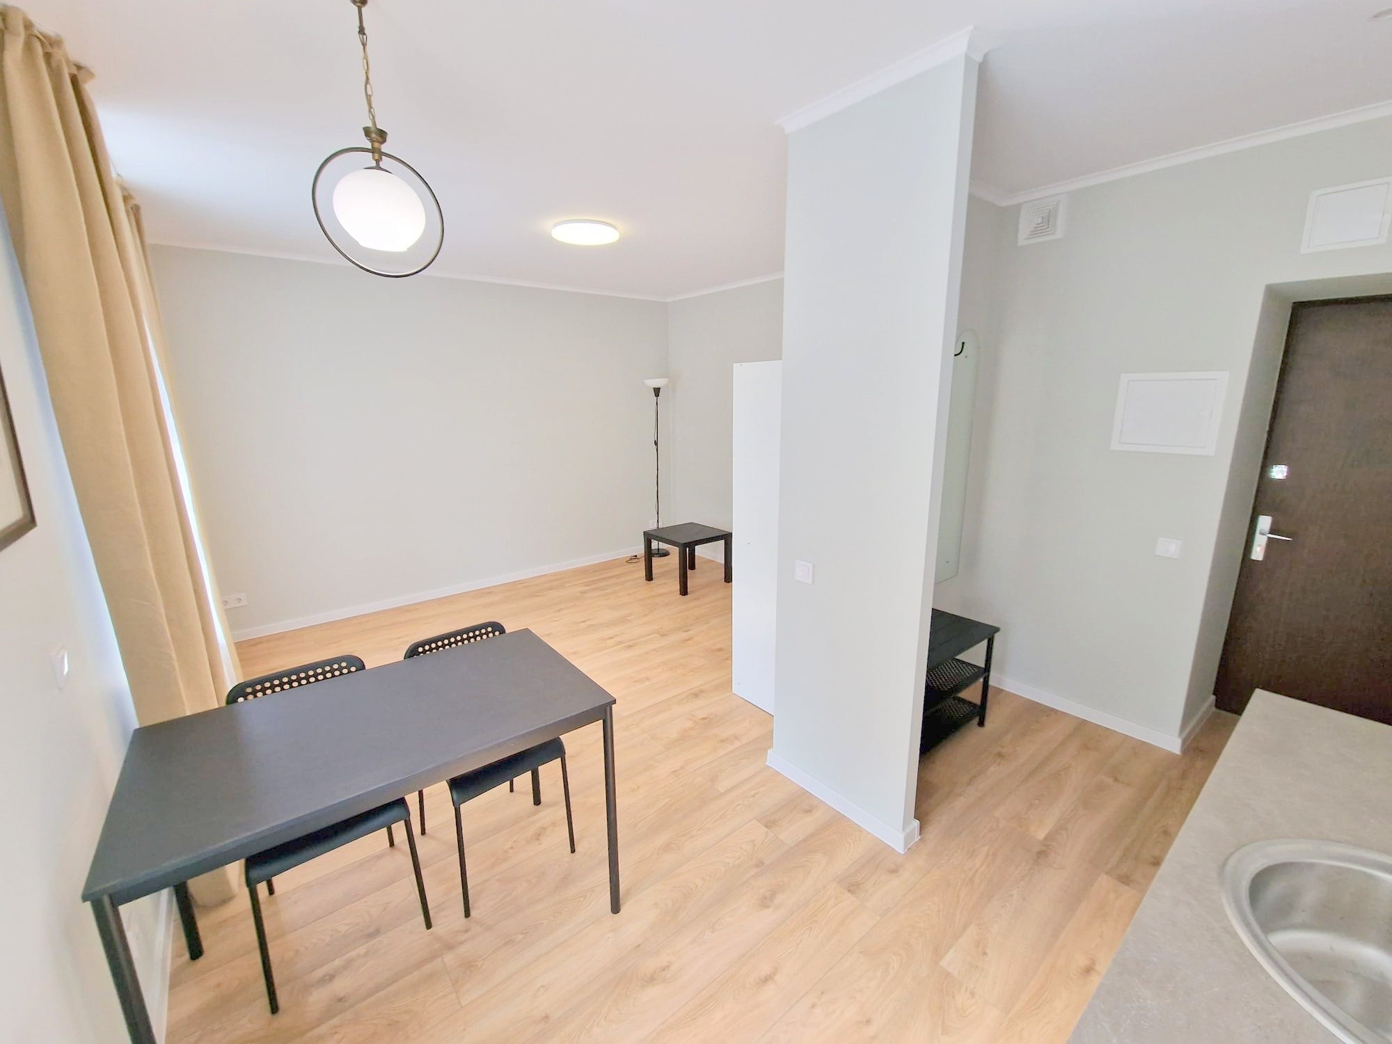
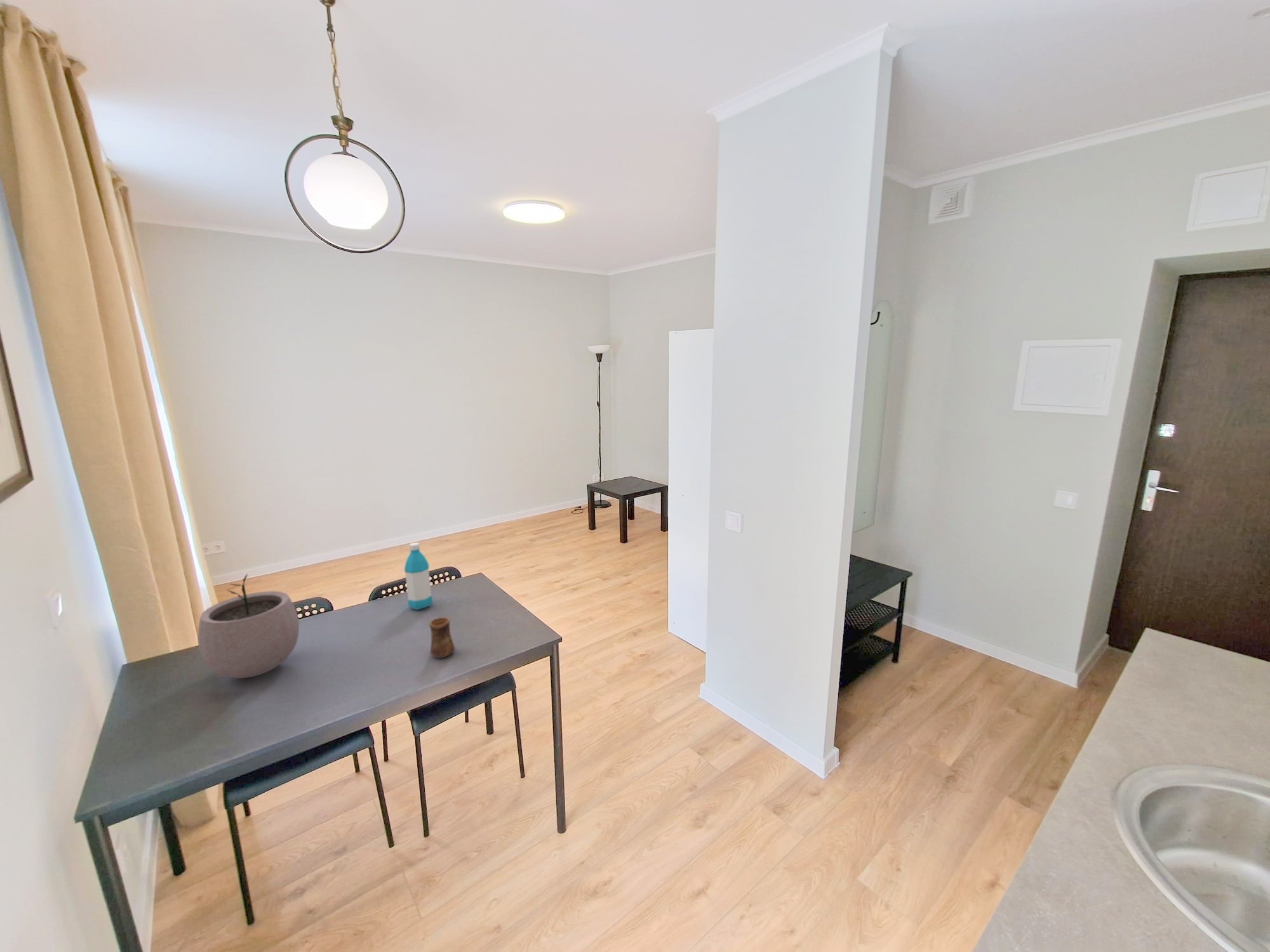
+ water bottle (417, 575)
+ plant pot (250, 624)
+ cup (441, 637)
